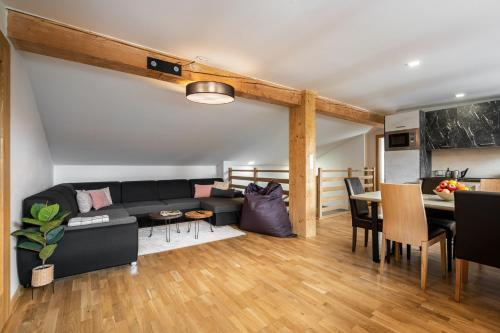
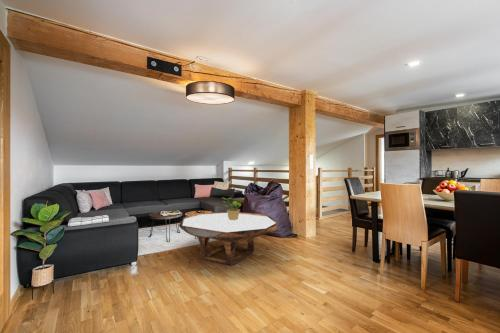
+ coffee table (228, 237)
+ potted plant (231, 207)
